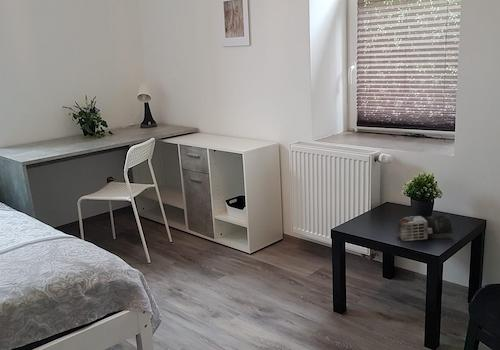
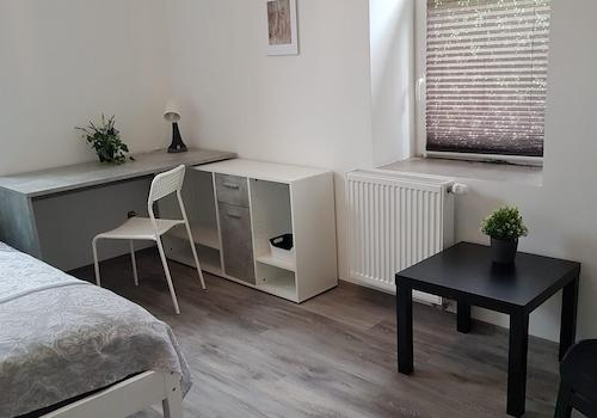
- book (424, 227)
